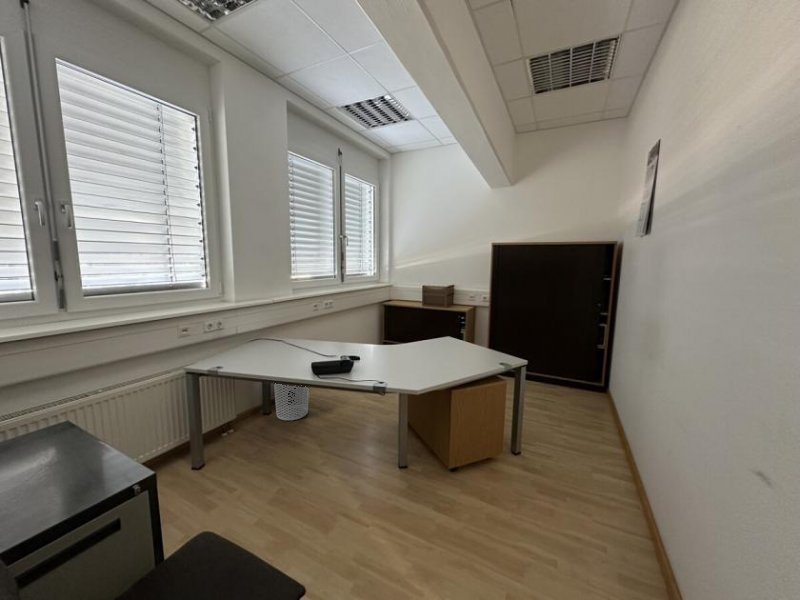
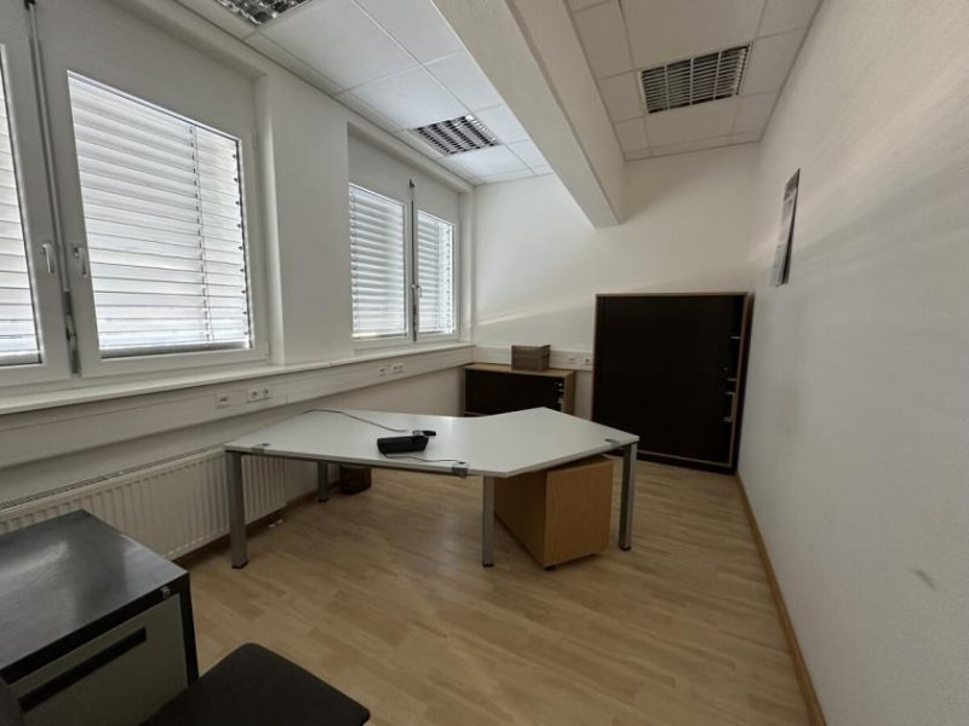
- waste bin (291, 394)
